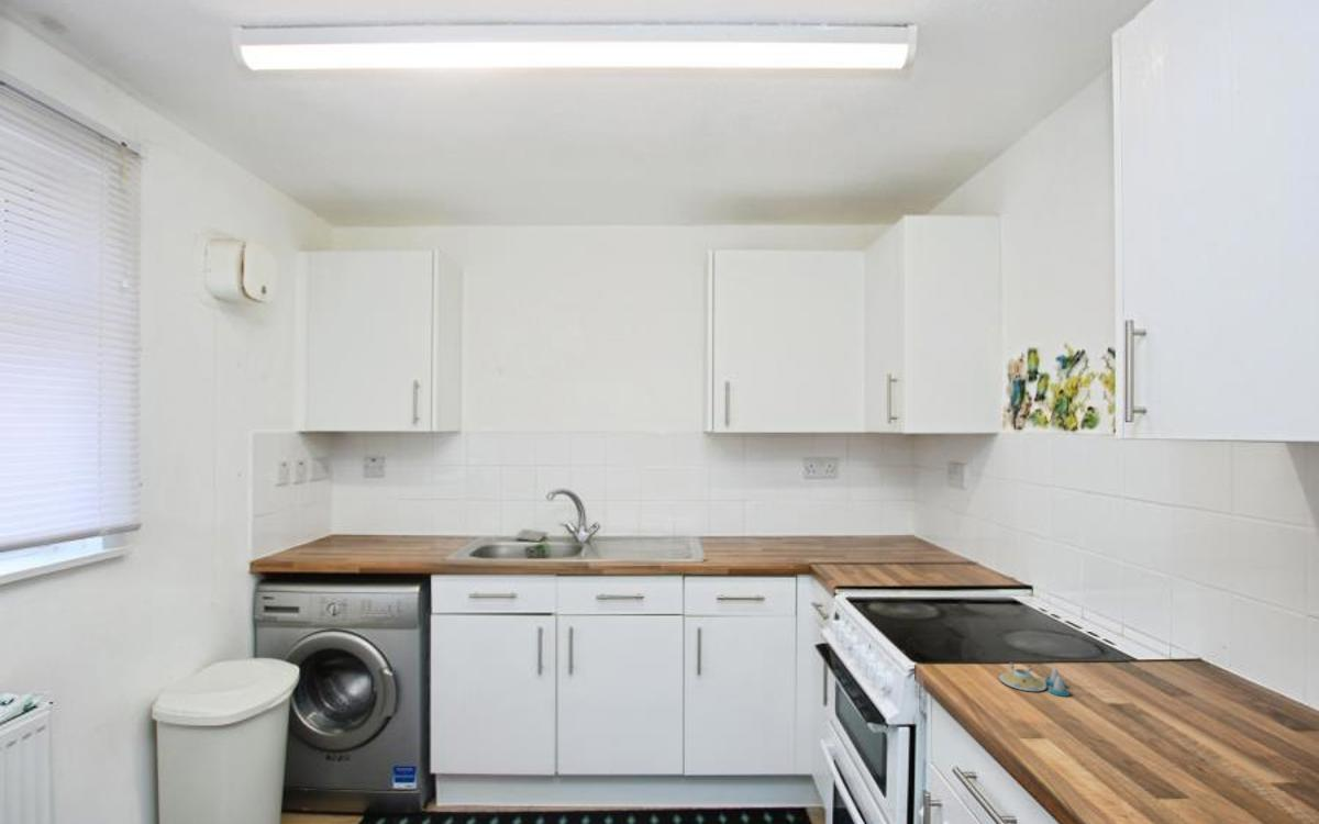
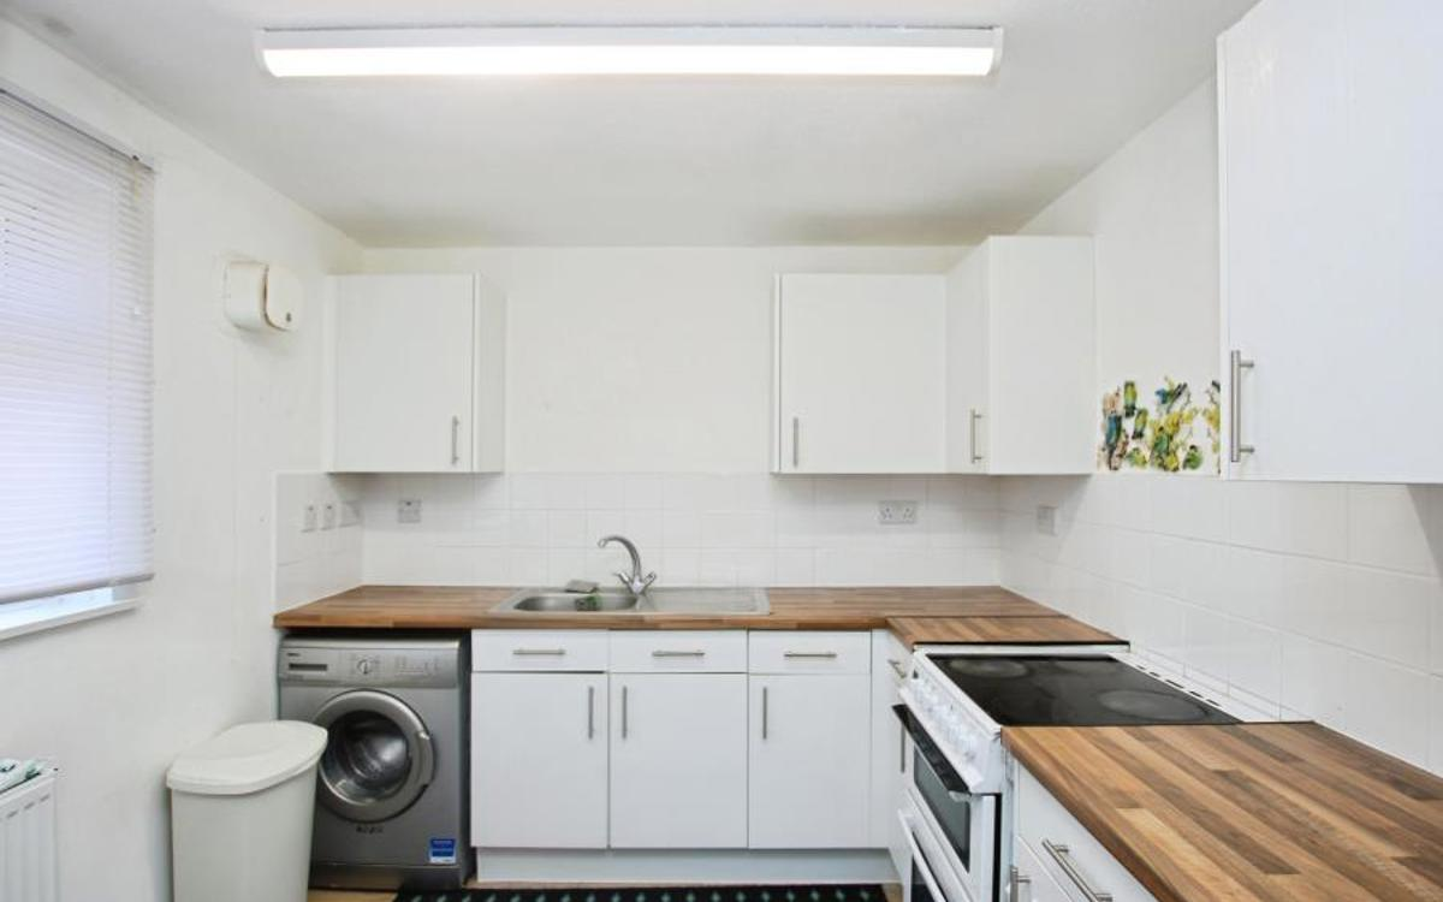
- salt and pepper shaker set (1032, 676)
